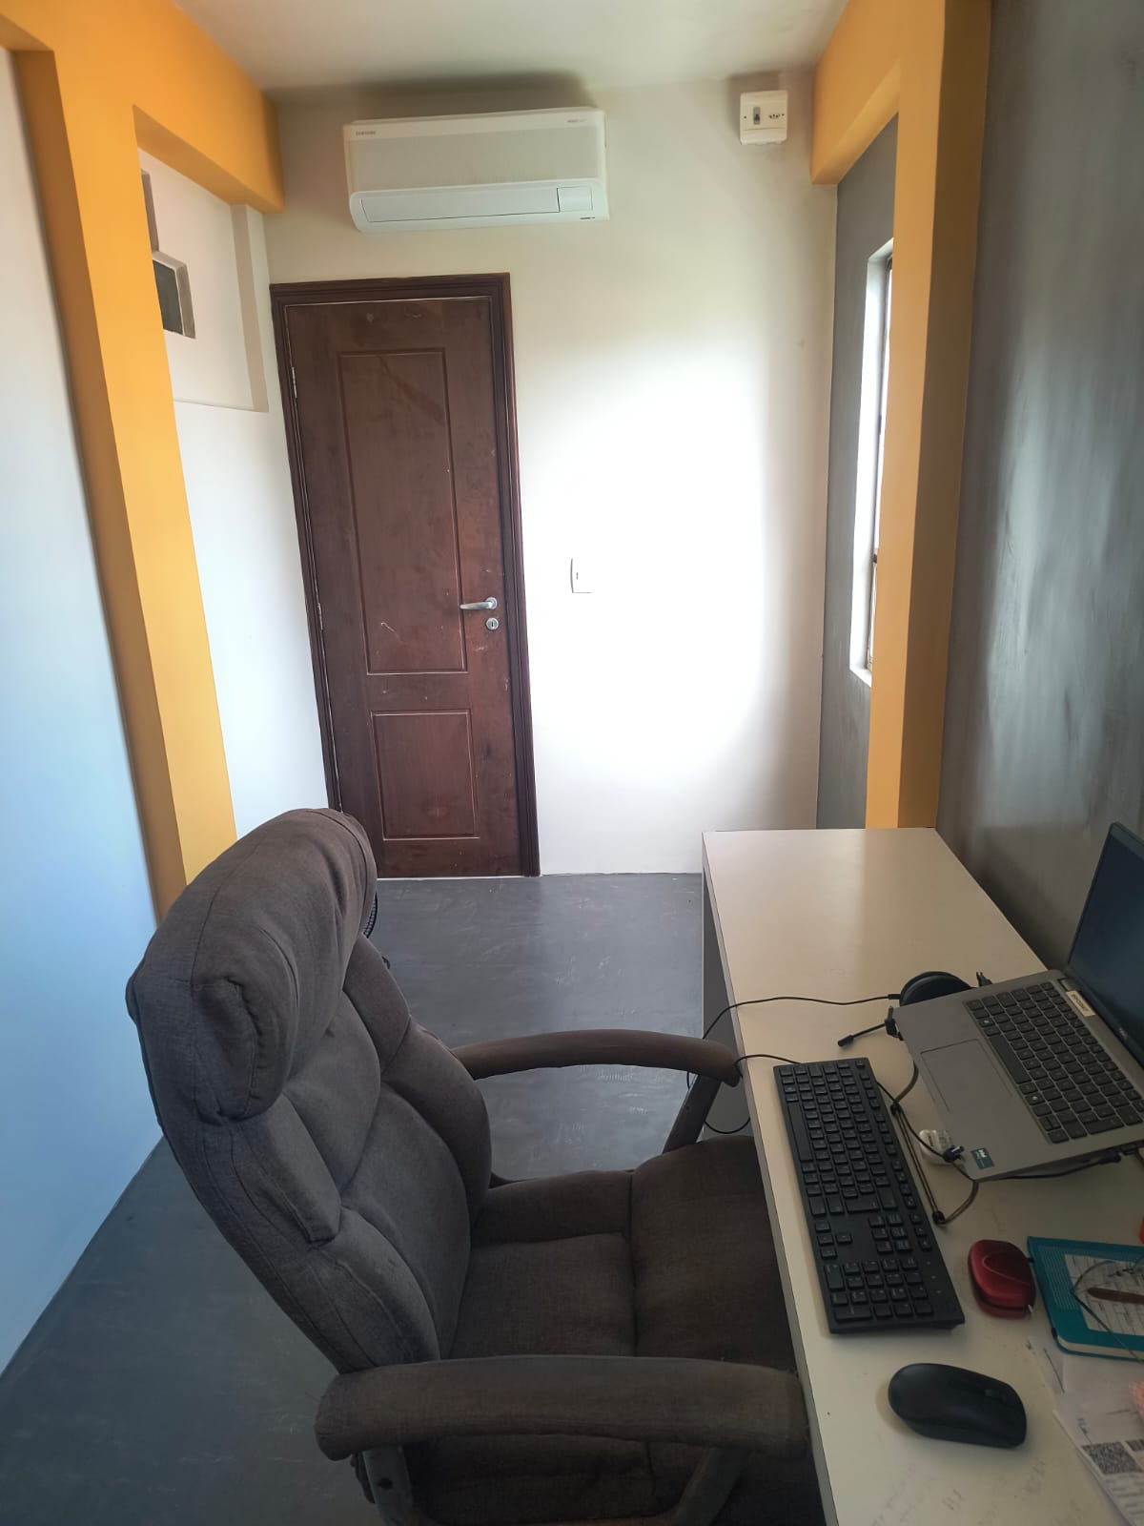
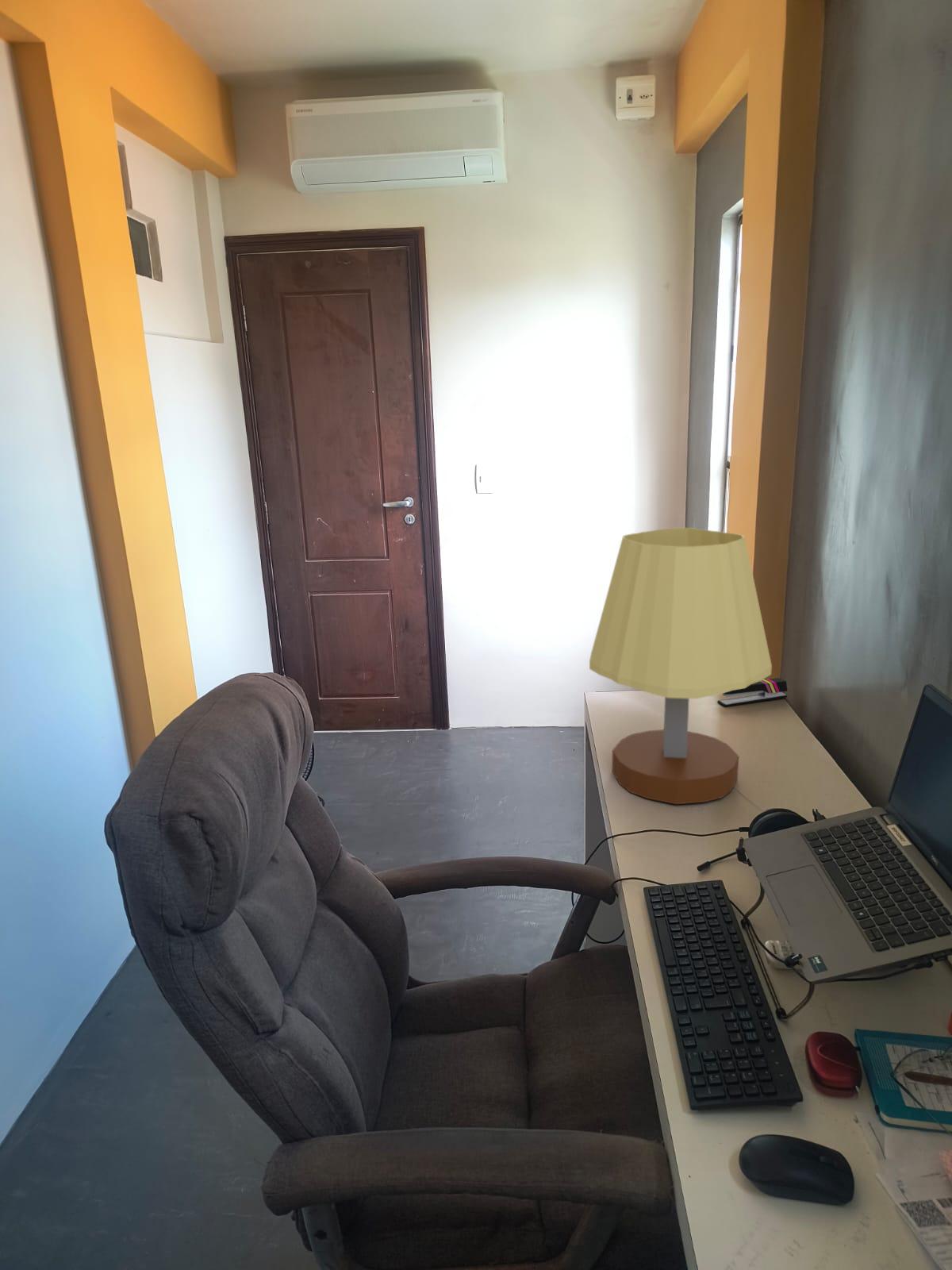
+ stapler (753, 691)
+ table lamp (678, 660)
